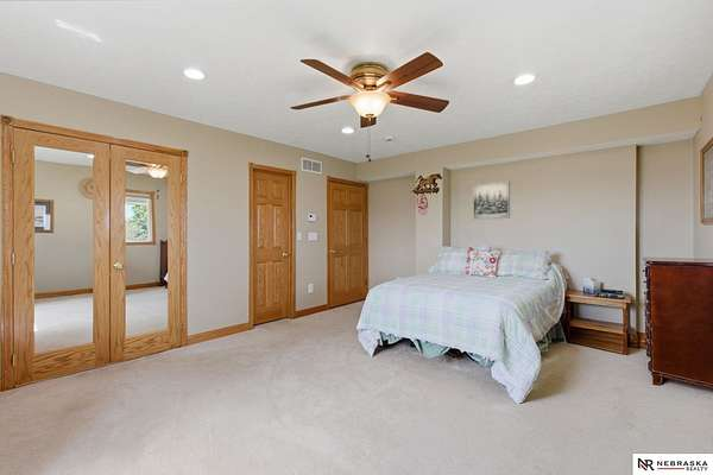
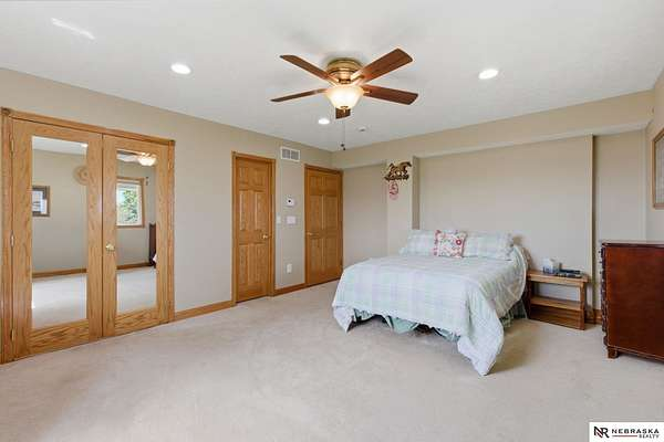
- wall art (491, 201)
